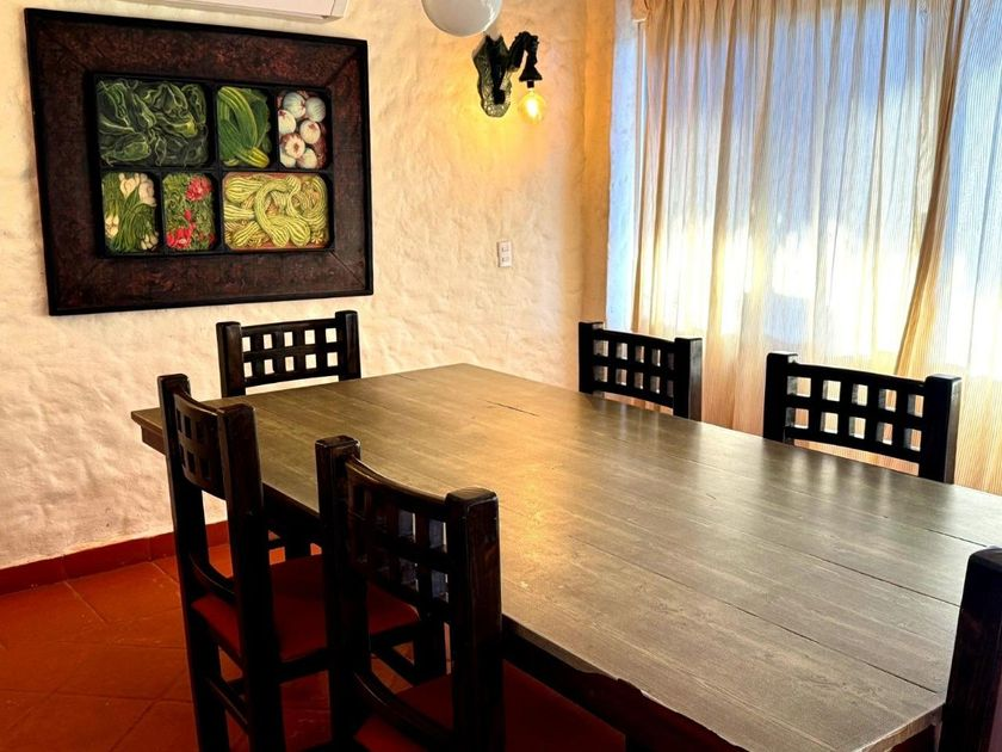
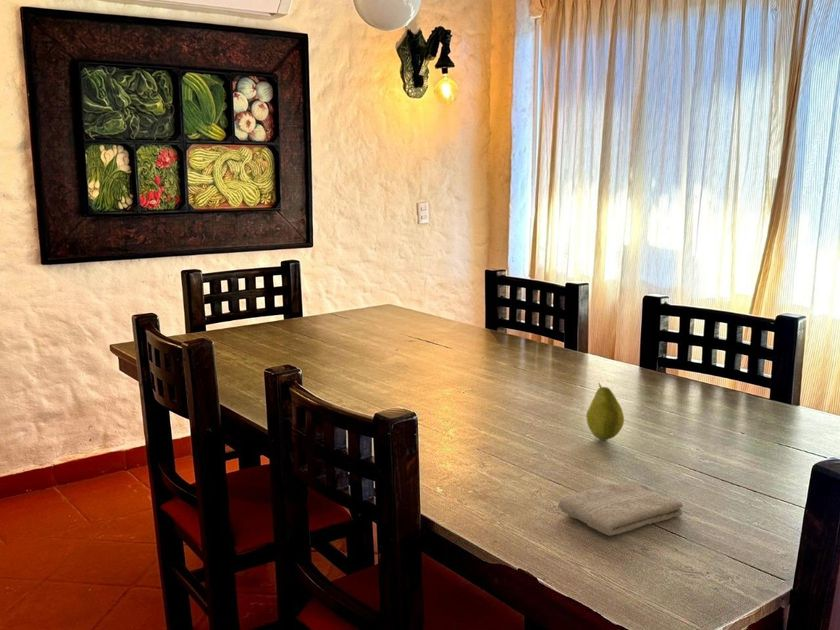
+ washcloth (621, 505)
+ fruit (604, 412)
